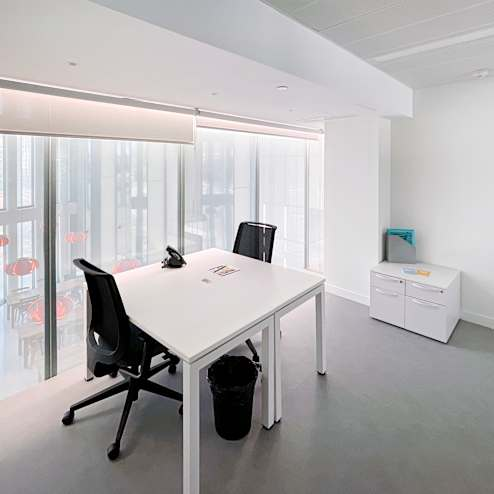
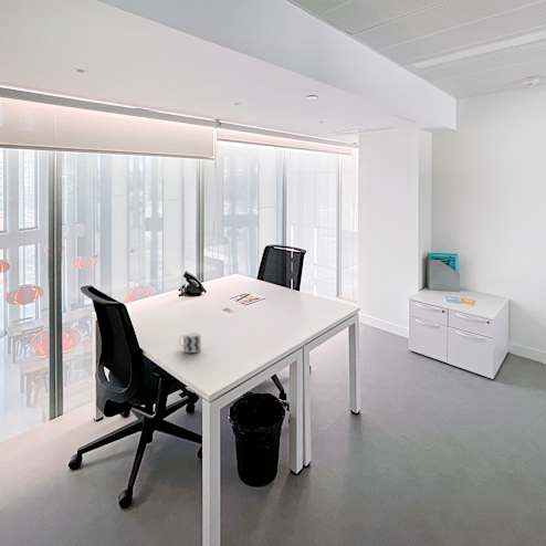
+ cup (189, 342)
